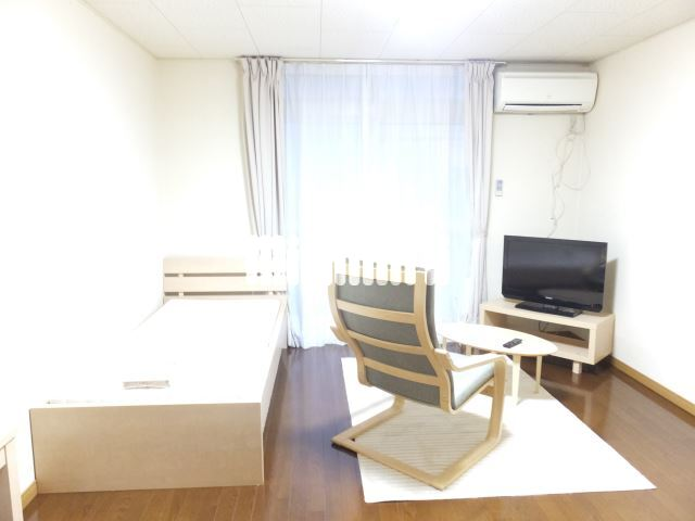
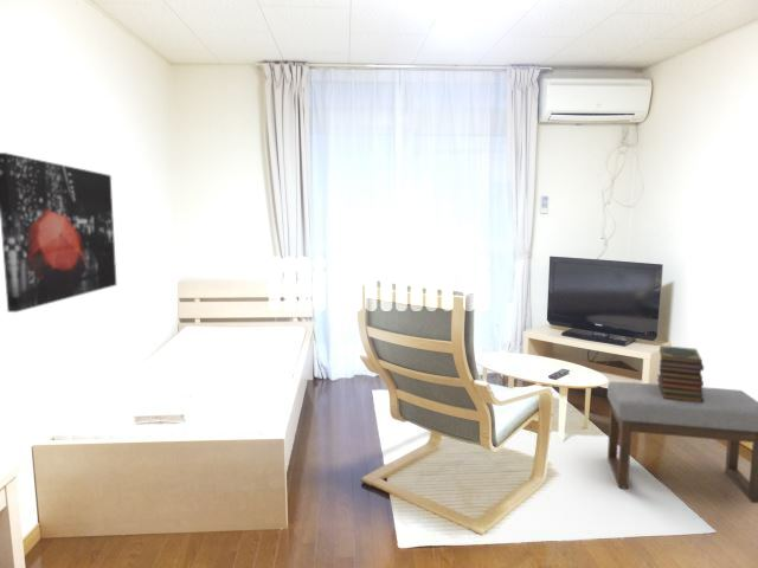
+ book stack (679, 372)
+ ottoman (681, 435)
+ wall art (68, 232)
